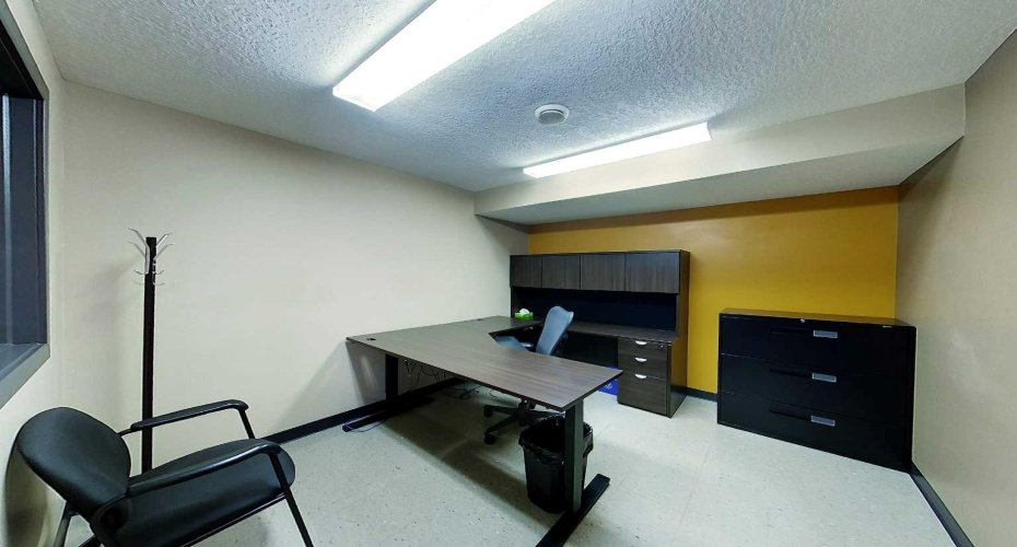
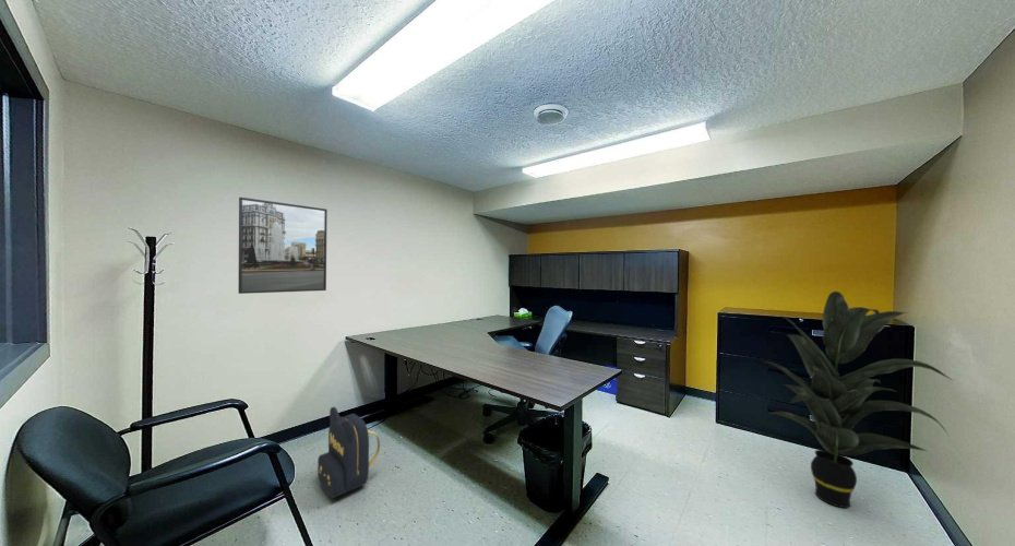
+ indoor plant (840, 395)
+ backpack (349, 447)
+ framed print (286, 248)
